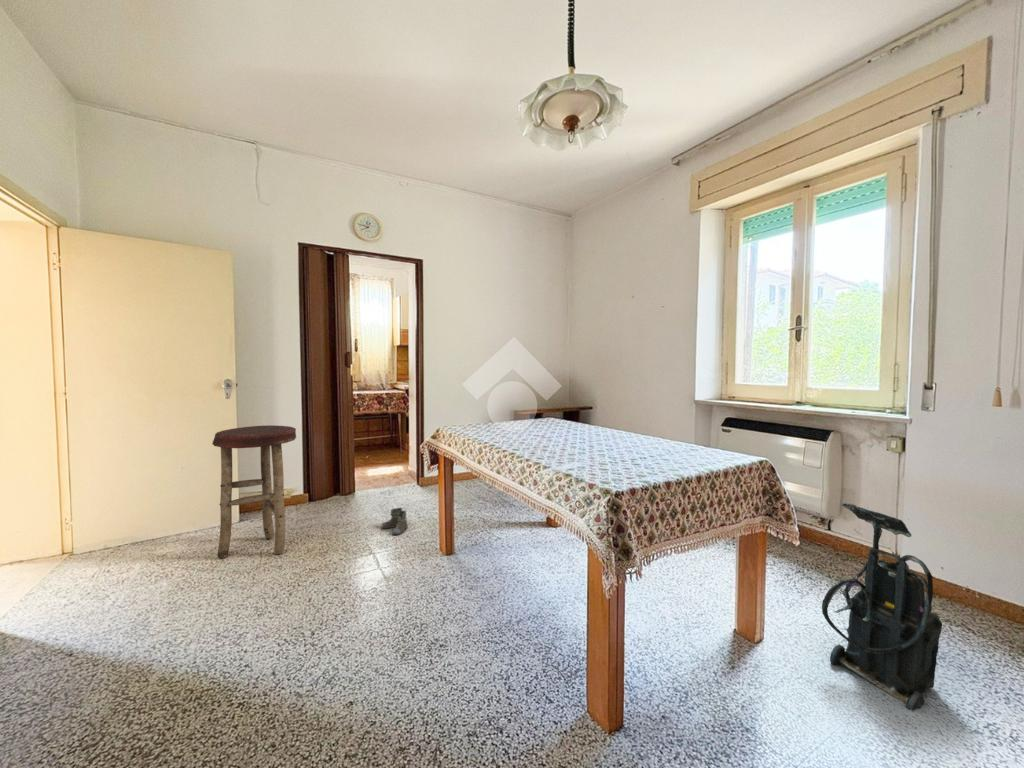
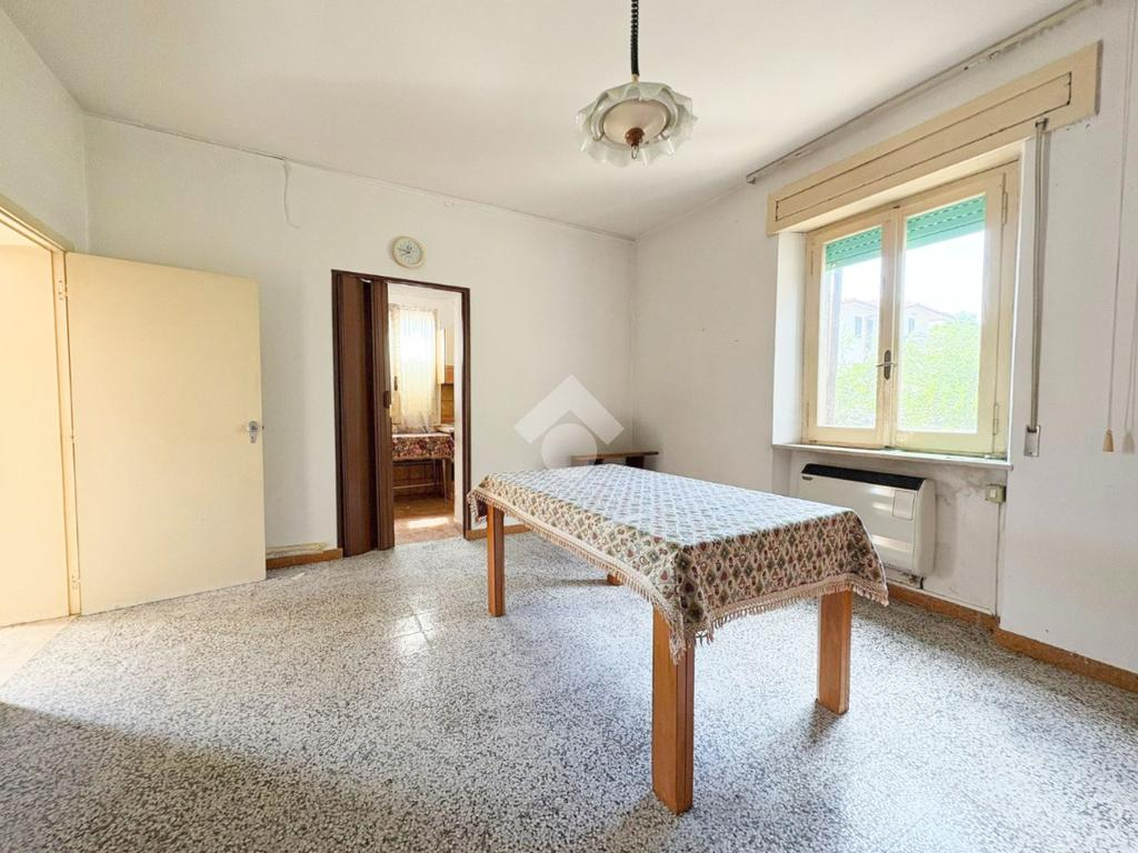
- boots (395, 519)
- vacuum cleaner (882, 591)
- stool (262, 490)
